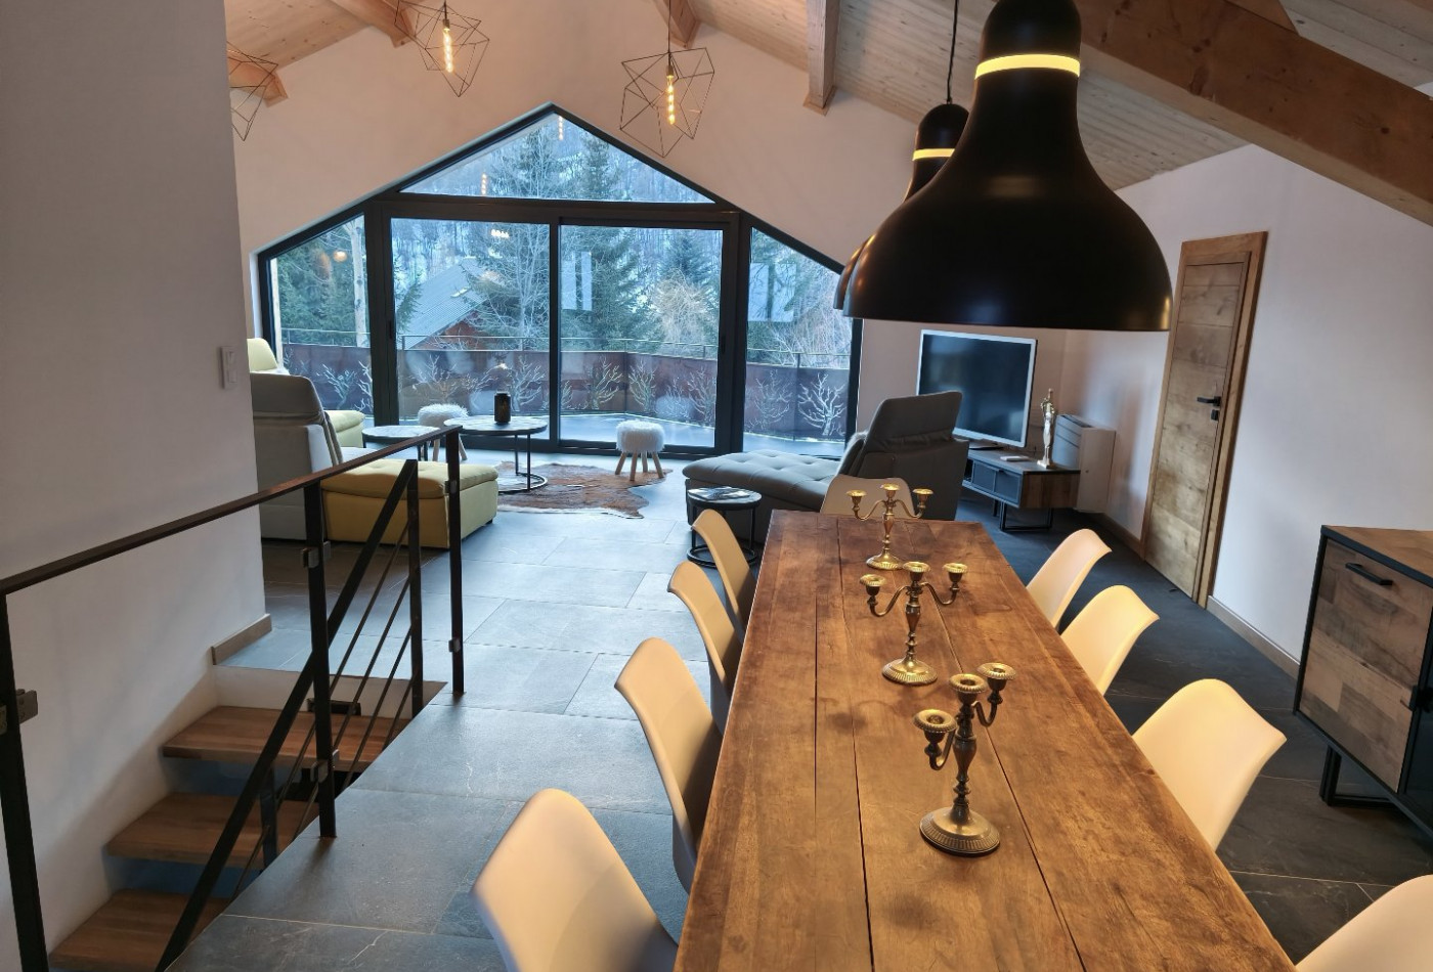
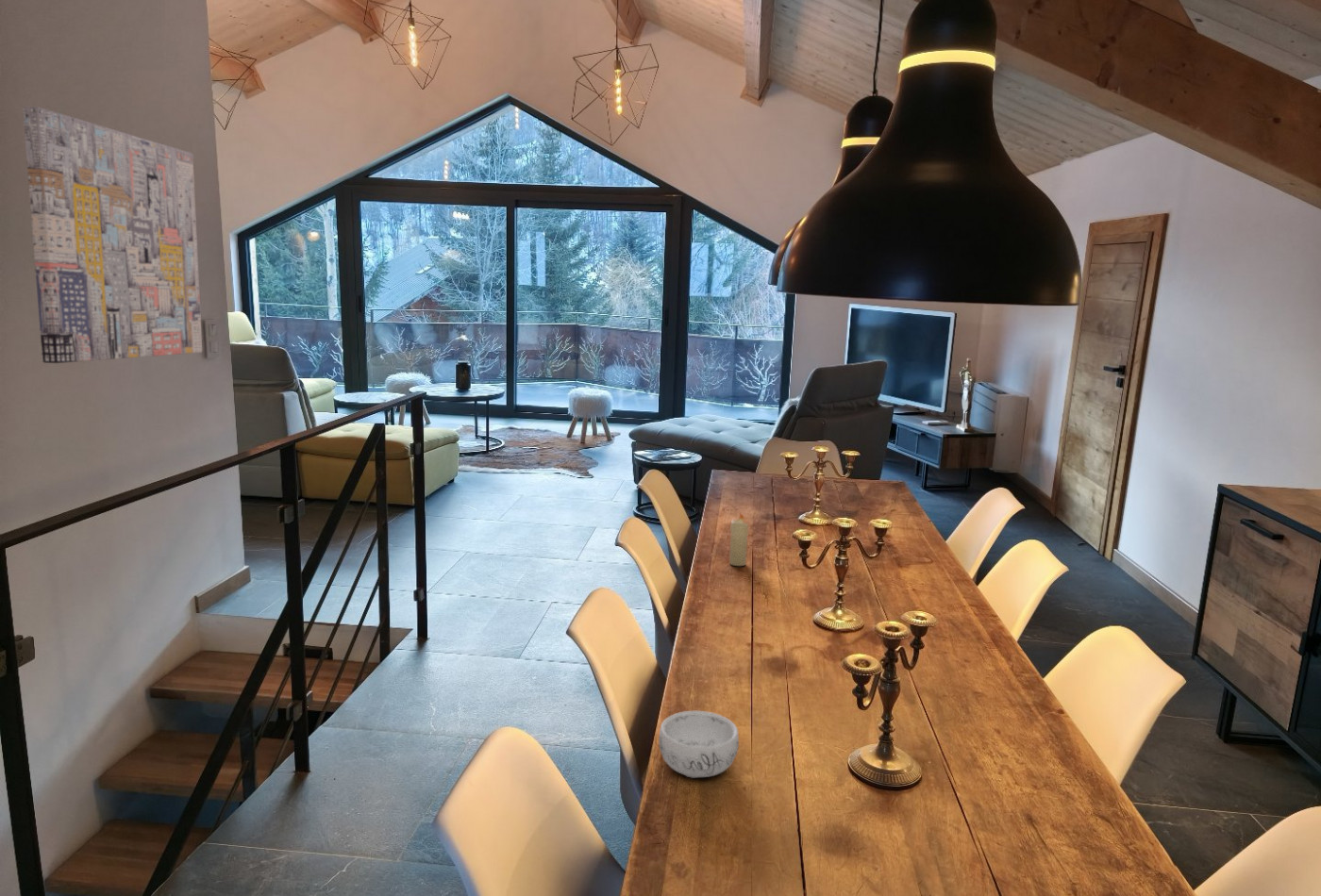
+ decorative bowl (702, 744)
+ wall art (125, 246)
+ candle (738, 538)
